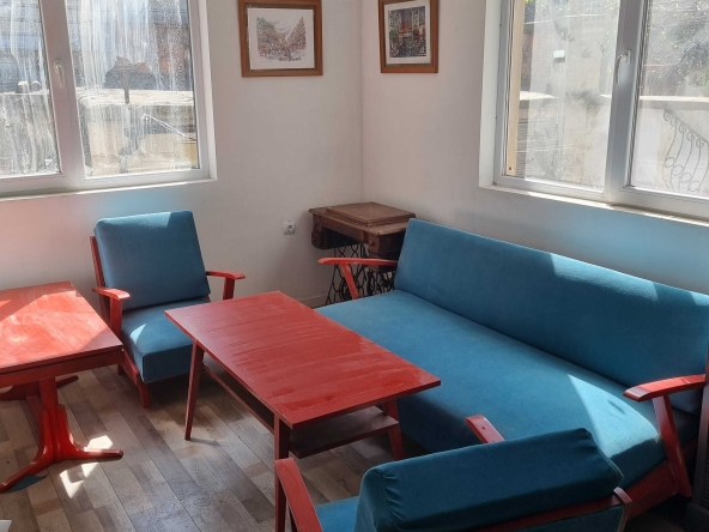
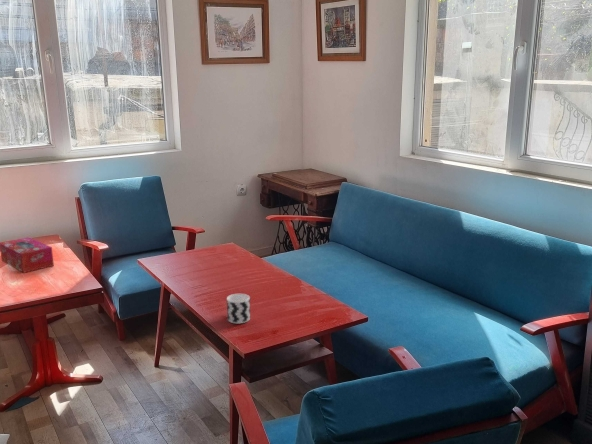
+ cup (237, 307)
+ tissue box (26, 254)
